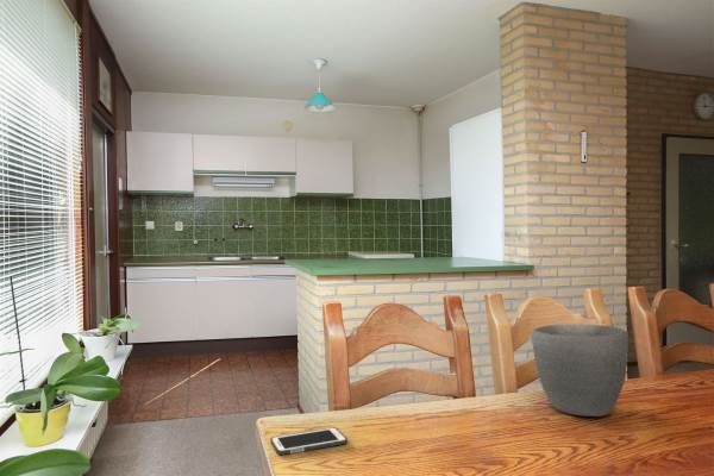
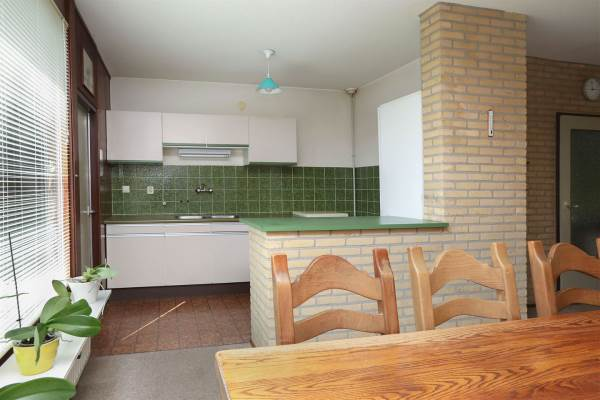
- cell phone (308, 440)
- bowl (578, 368)
